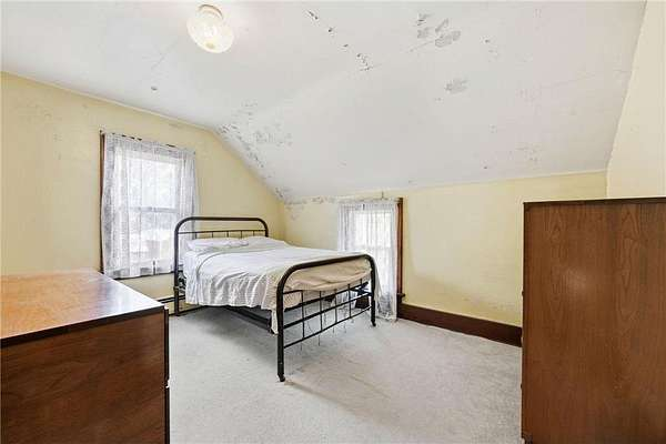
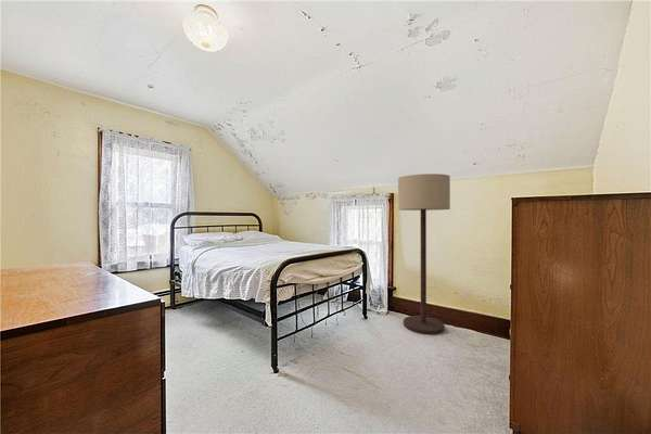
+ floor lamp (423, 252)
